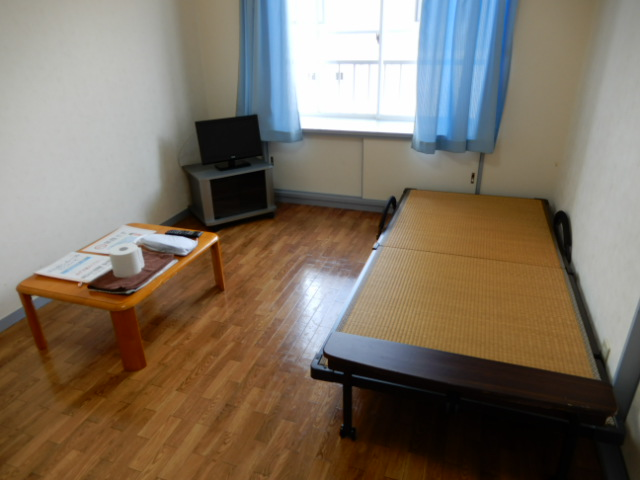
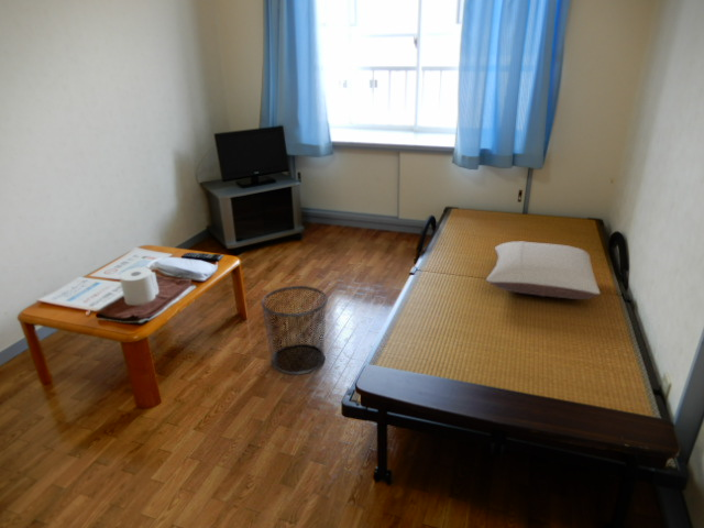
+ pillow (540, 268)
+ waste bin (296, 330)
